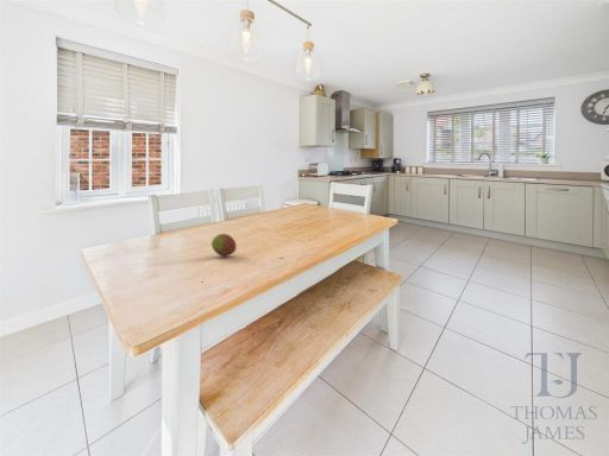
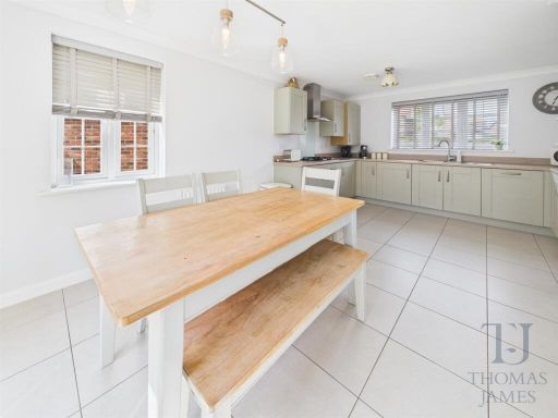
- fruit (224, 245)
